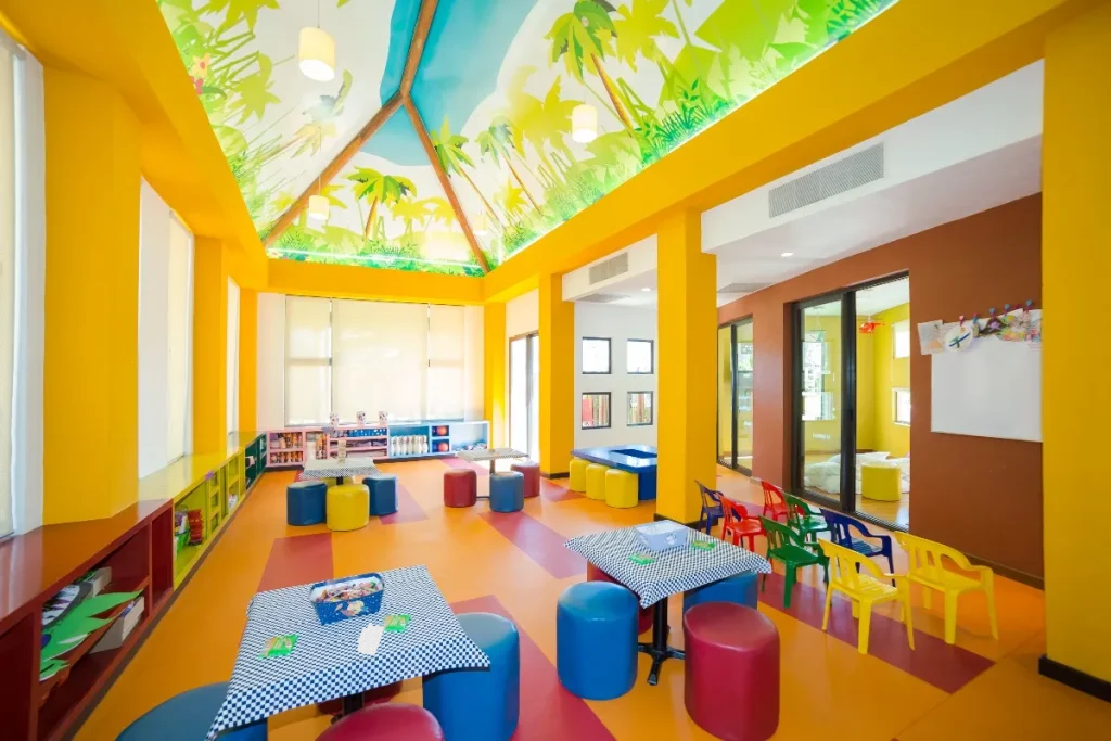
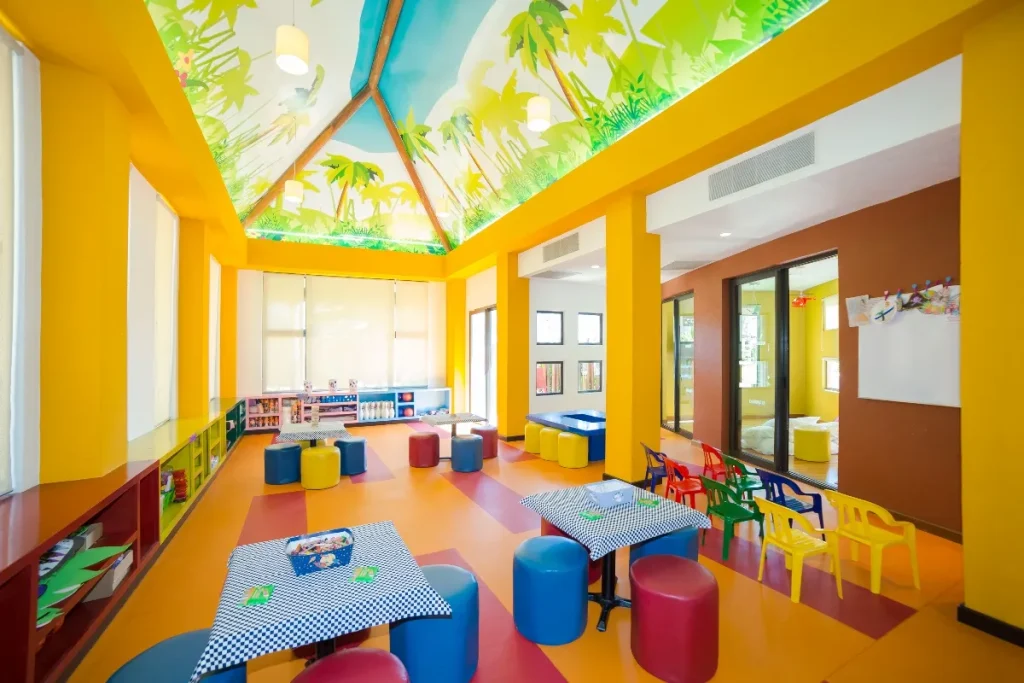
- paper sheet (370, 637)
